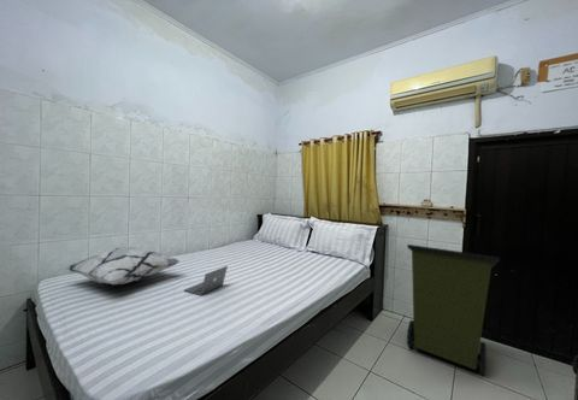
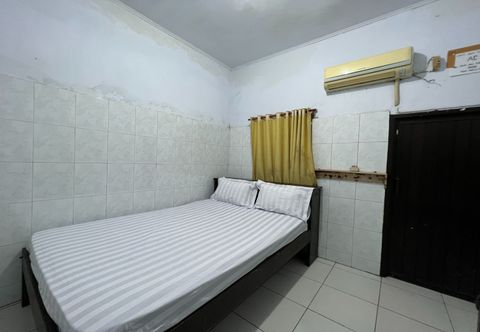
- trash can (448, 296)
- laptop (199, 283)
- decorative pillow (125, 264)
